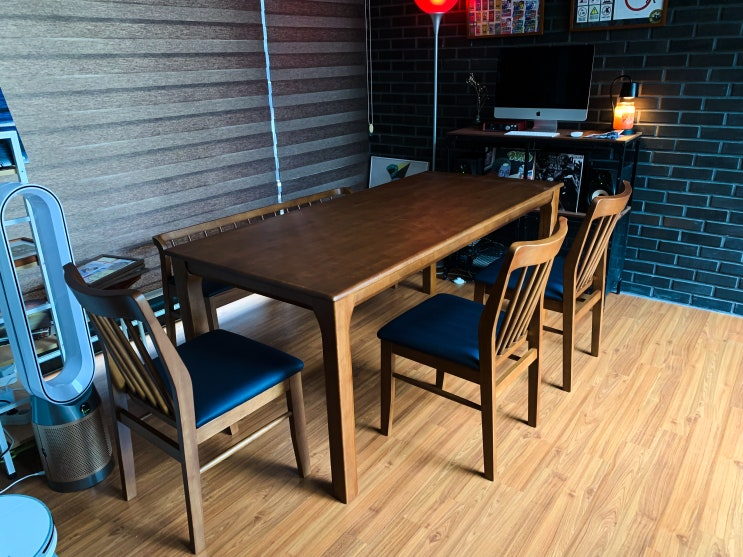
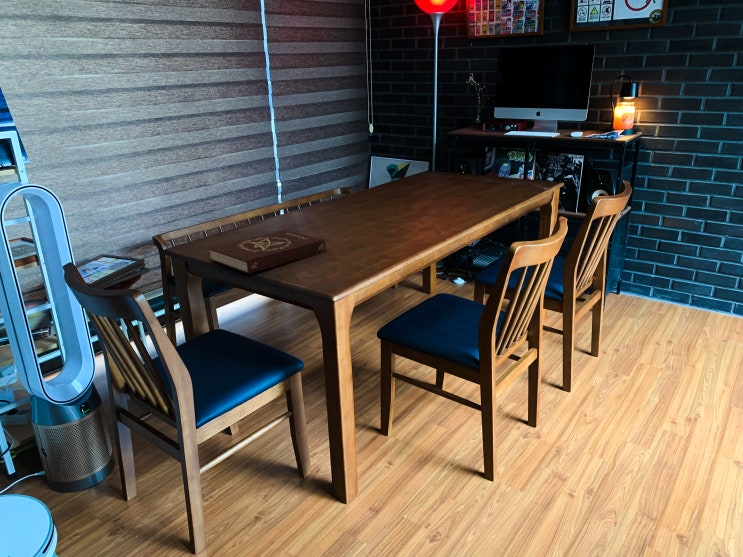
+ book (268, 249)
